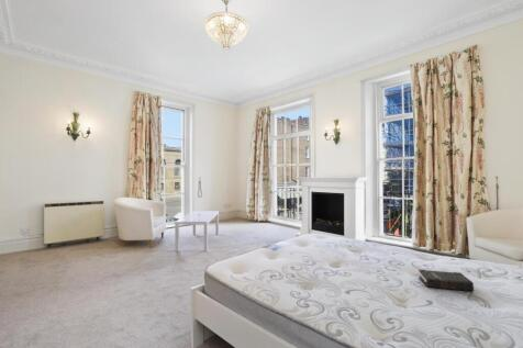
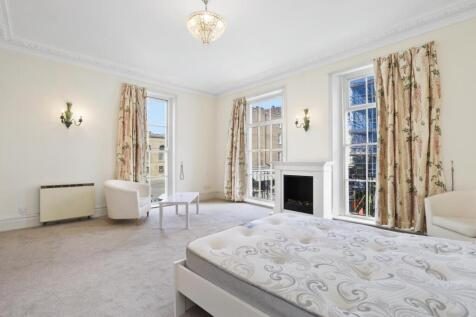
- hardback book (444, 279)
